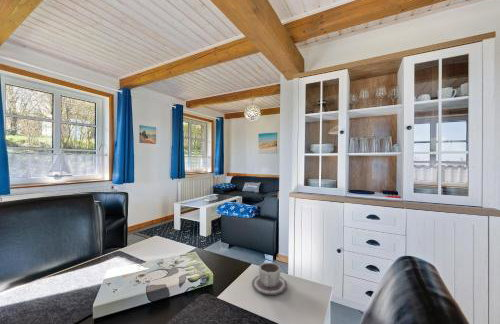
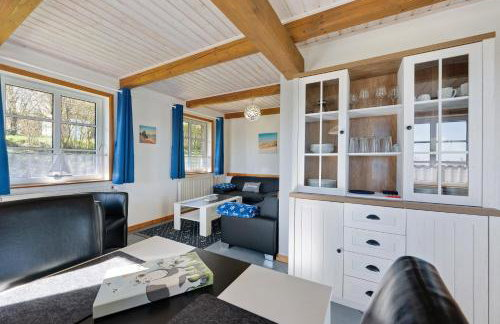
- cup (269, 276)
